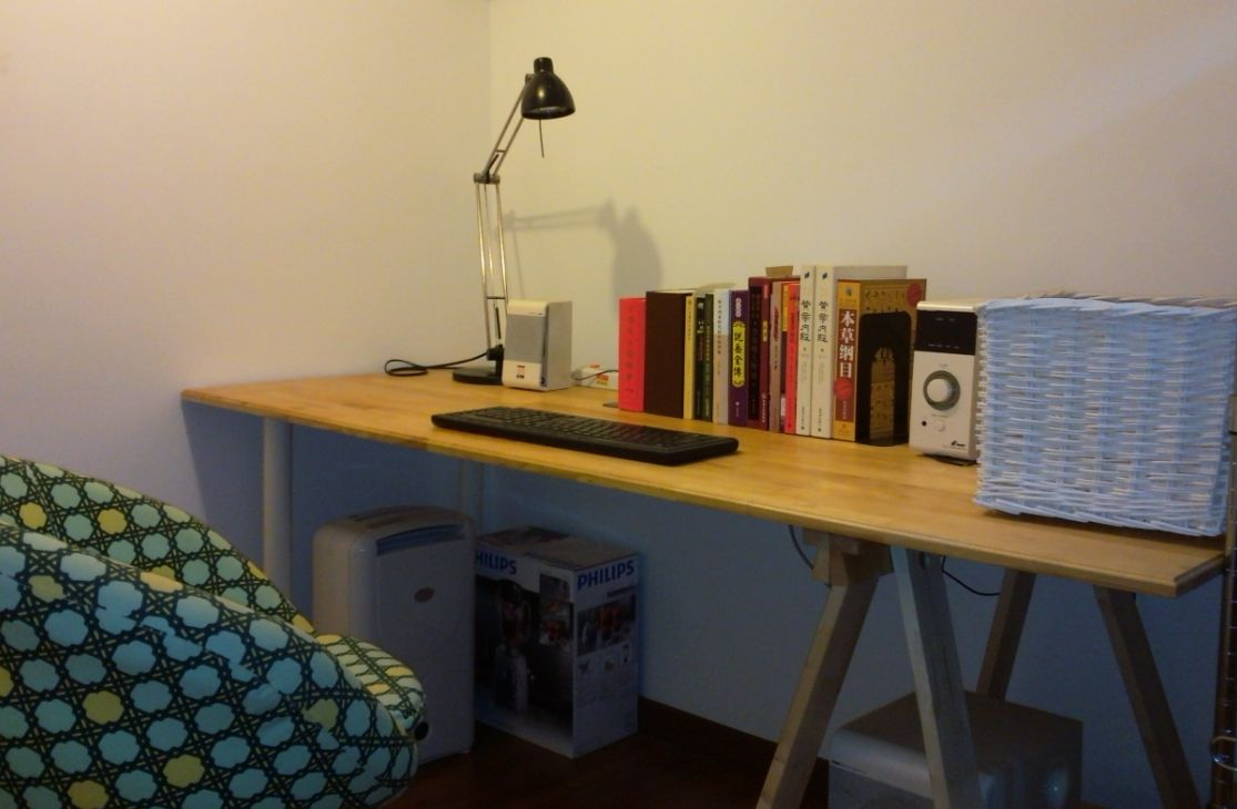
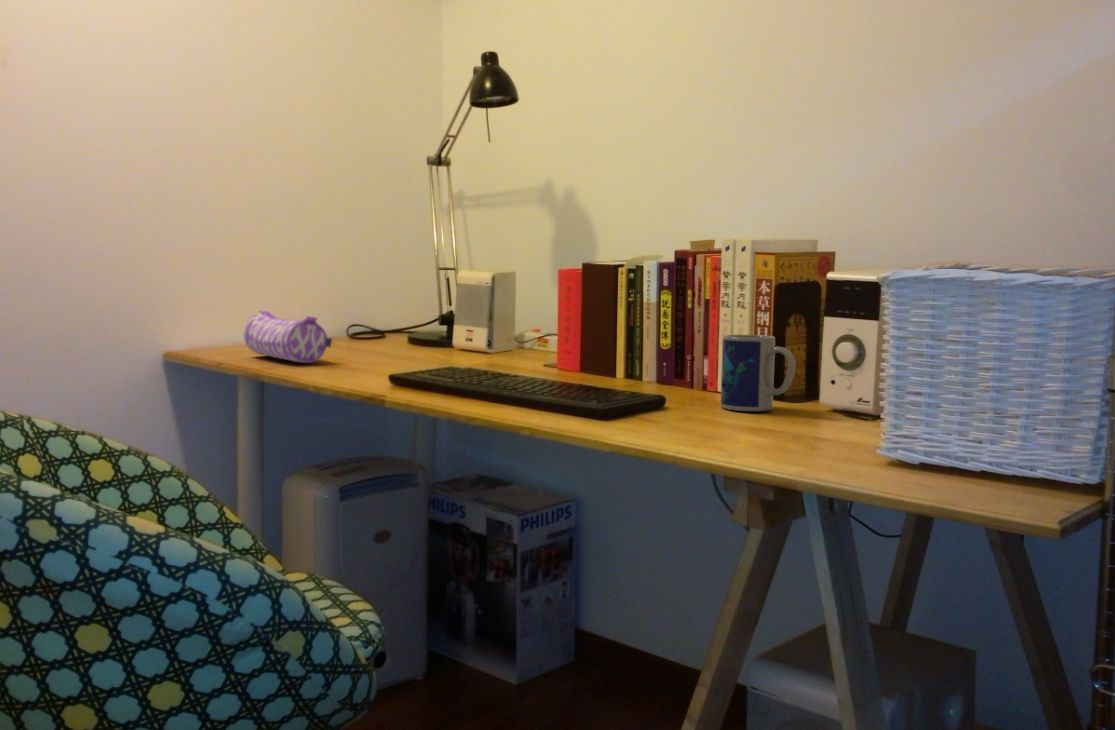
+ pencil case (284, 336)
+ mug (758, 373)
